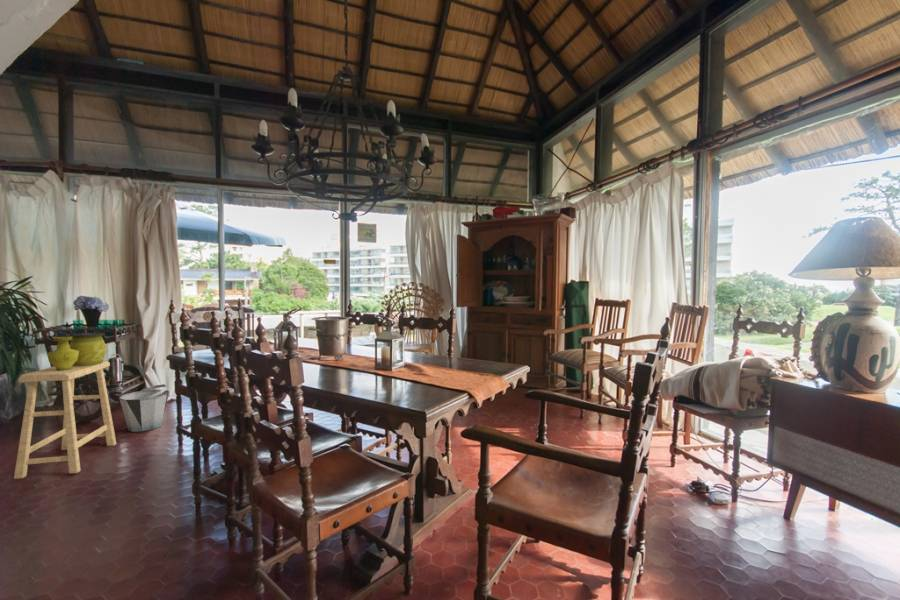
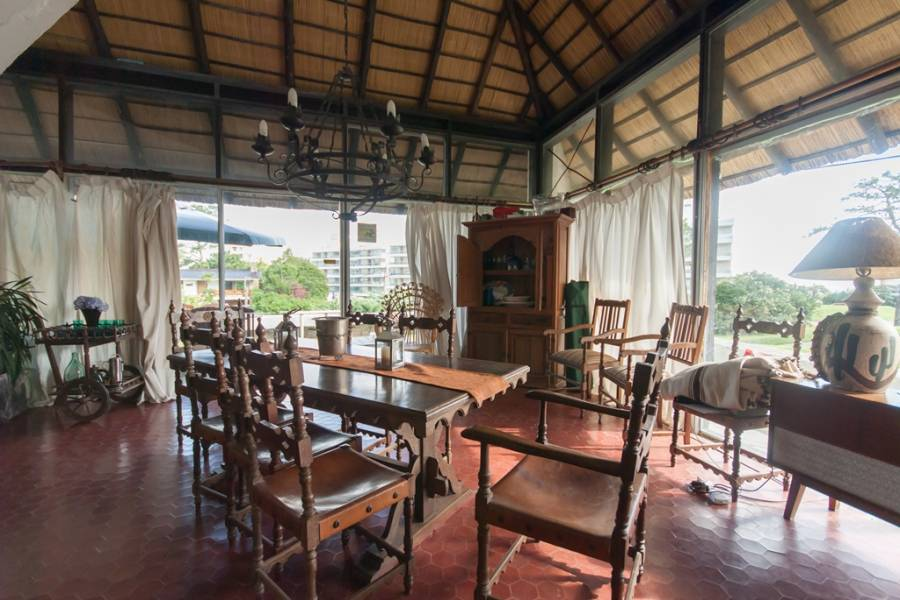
- stool (69, 413)
- bucket (145, 407)
- decorative vase (77, 350)
